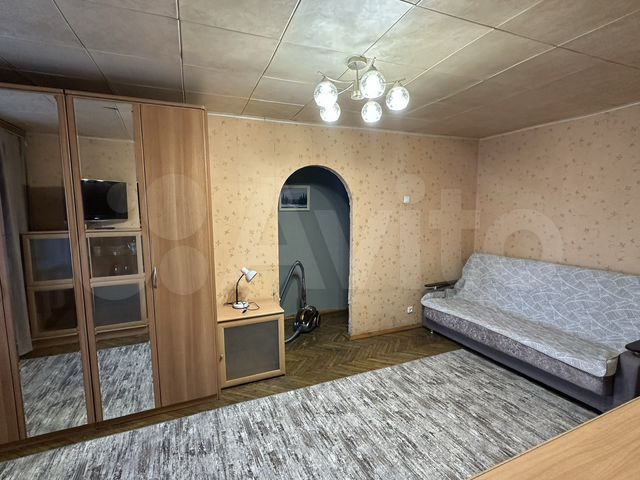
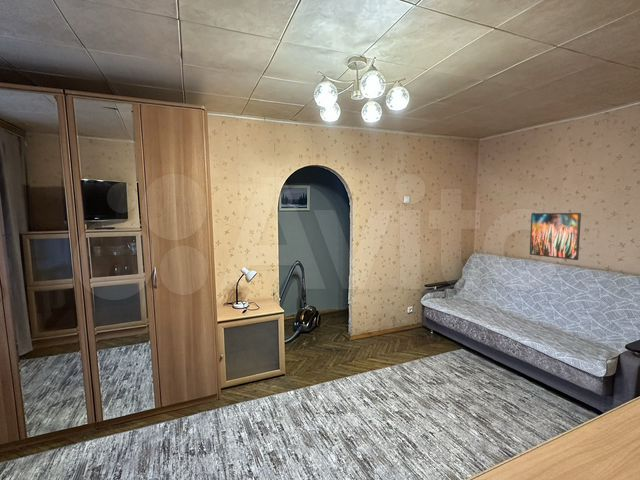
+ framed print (553, 235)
